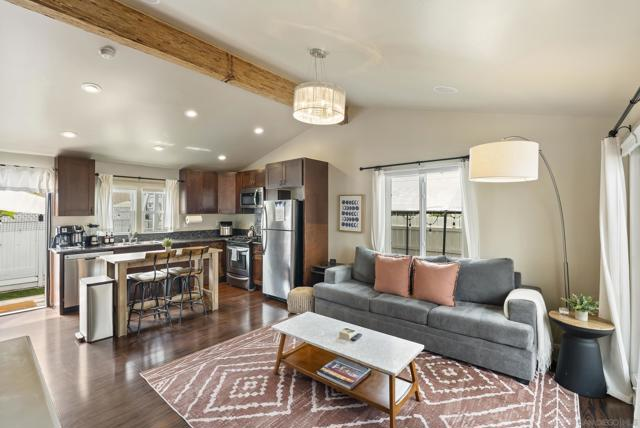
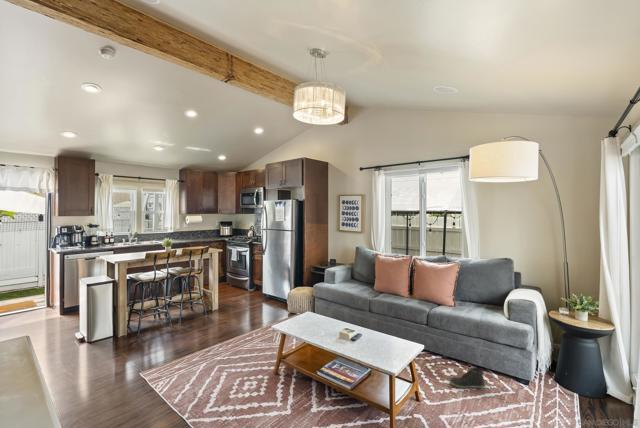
+ sneaker (466, 376)
